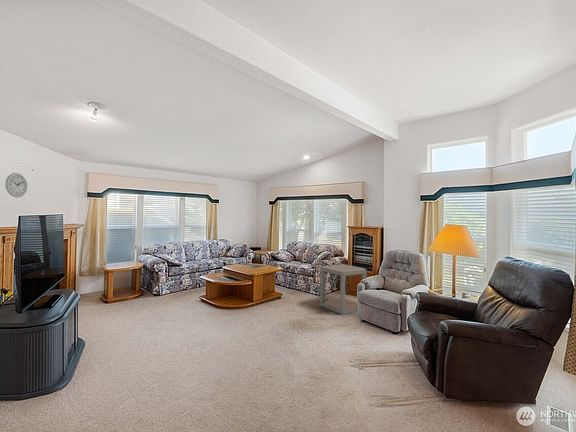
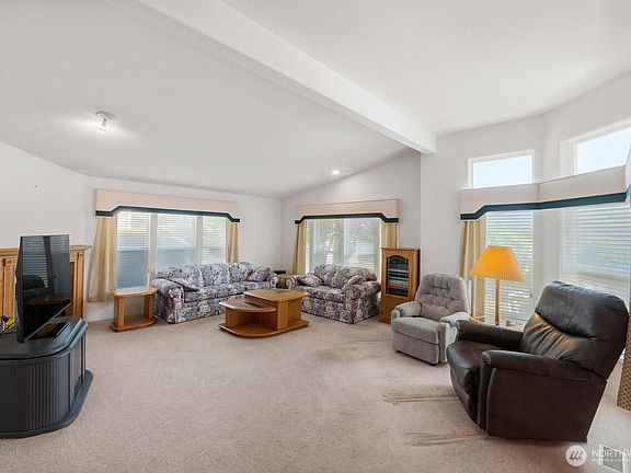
- wall clock (17, 185)
- side table (342, 287)
